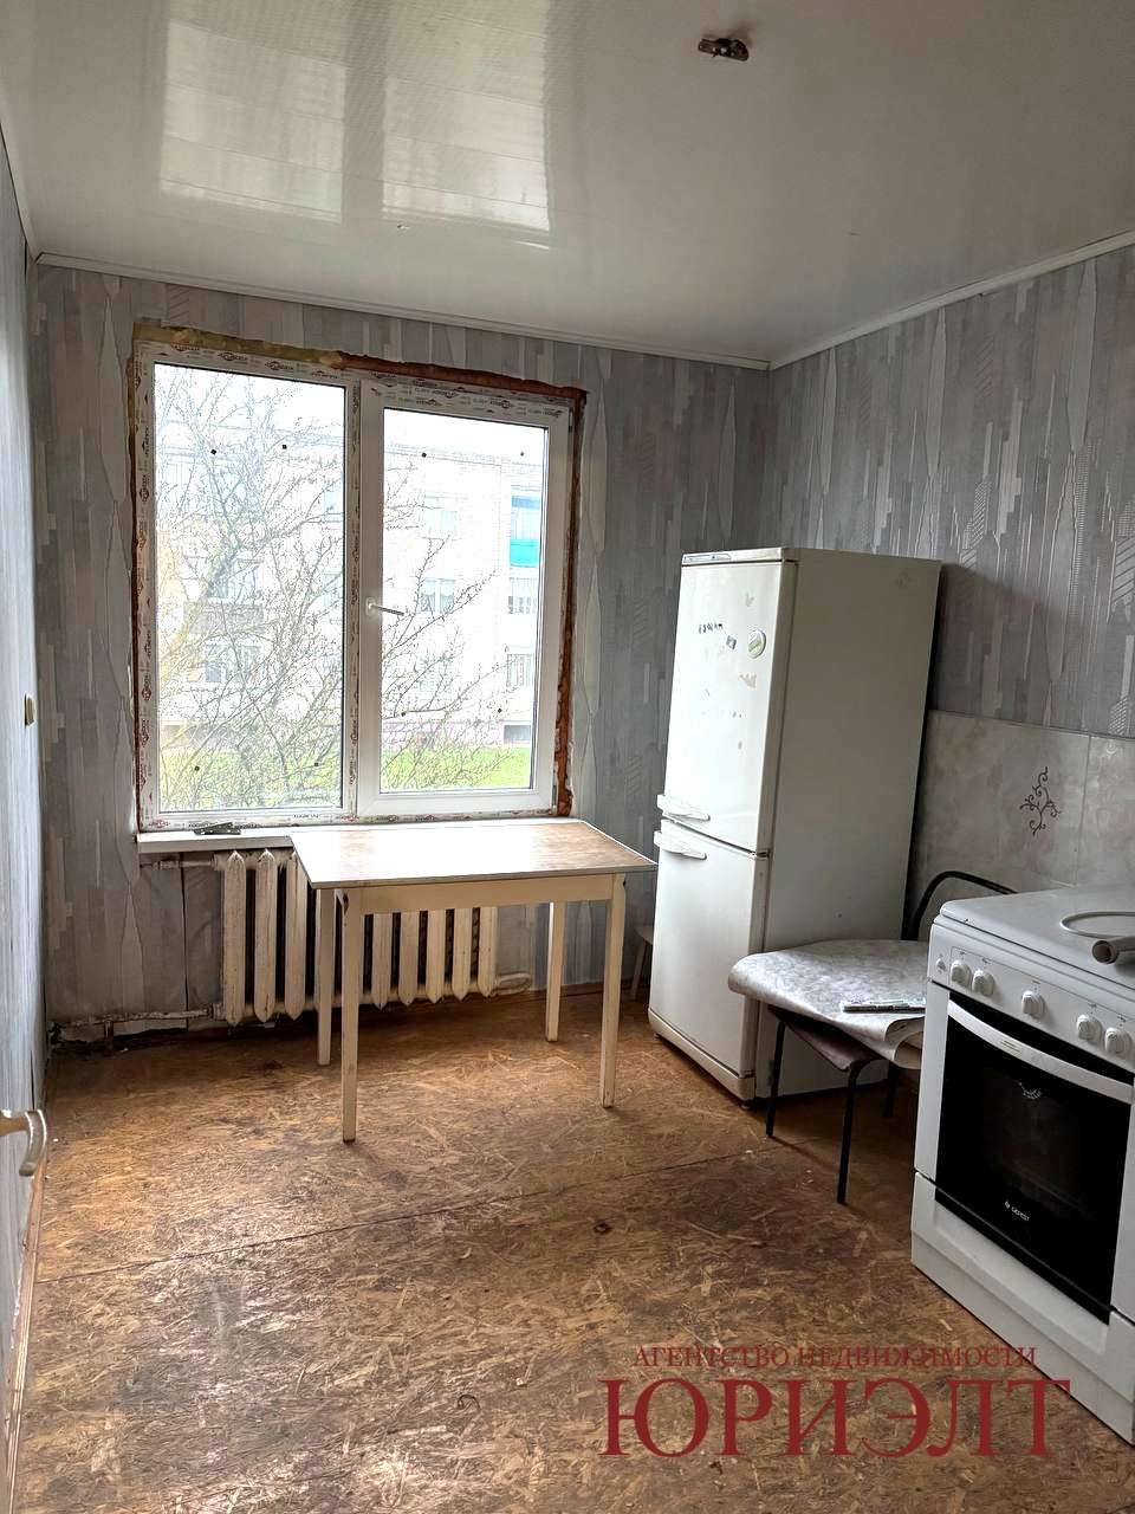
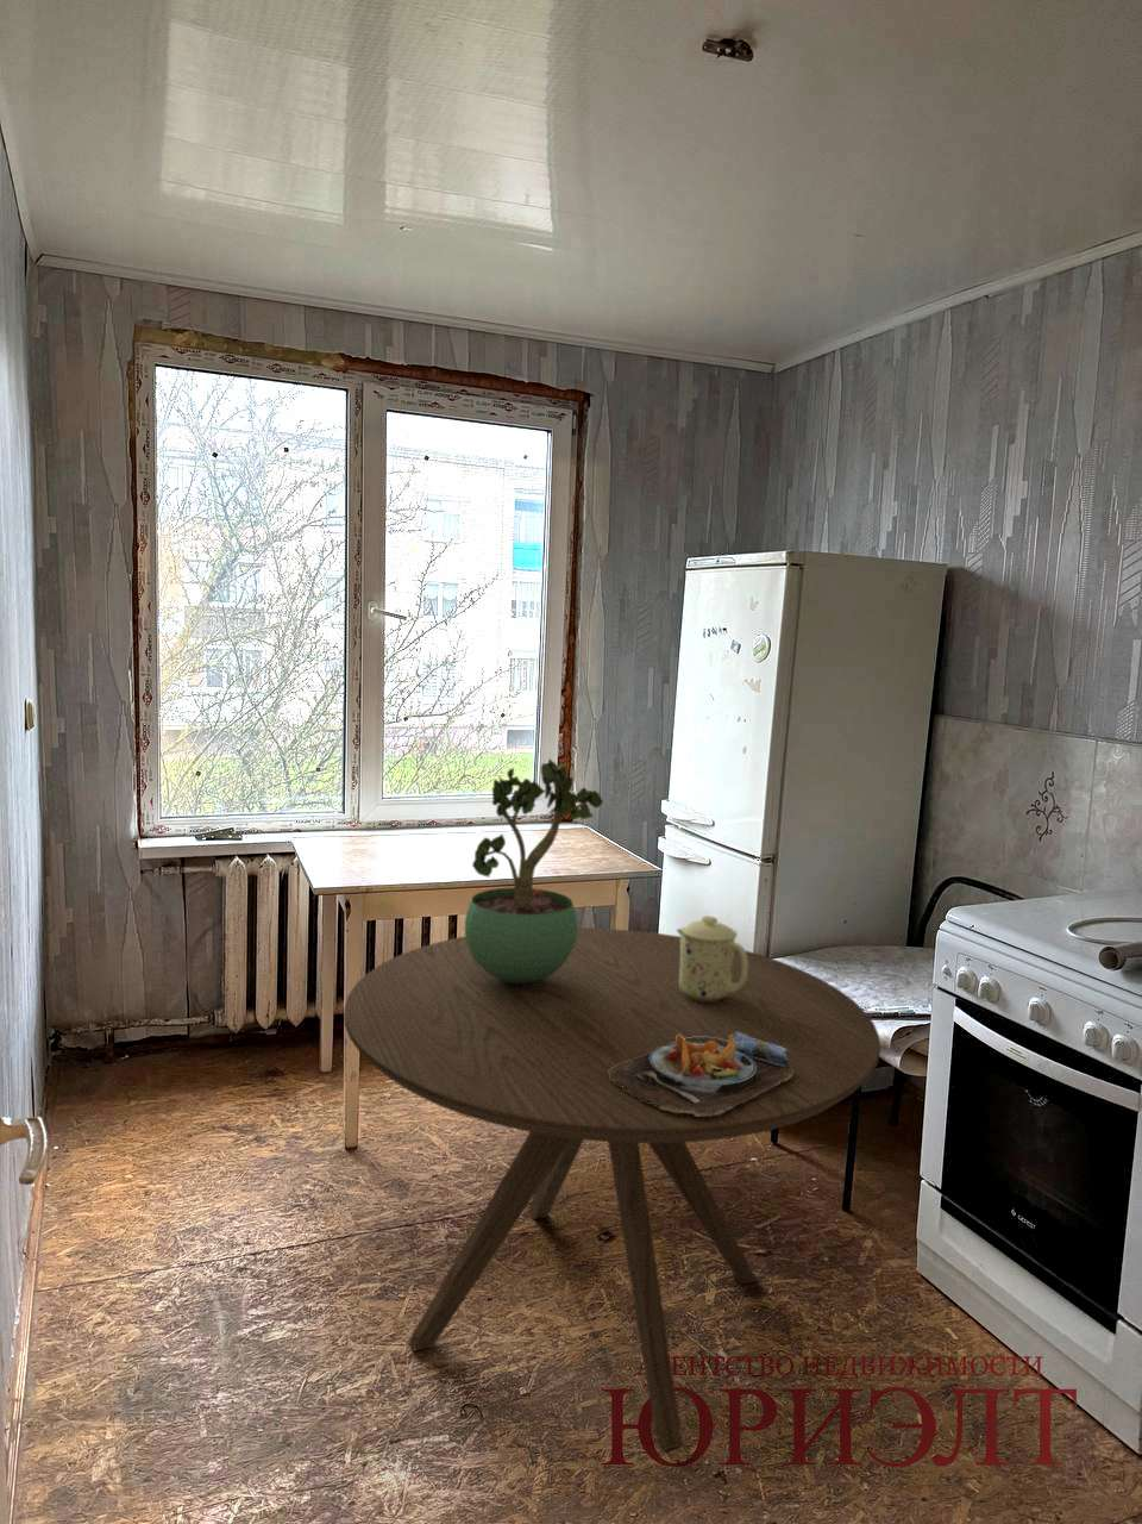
+ dining table (611, 1157)
+ potted plant (528, 868)
+ mug (710, 958)
+ food plate (704, 1057)
